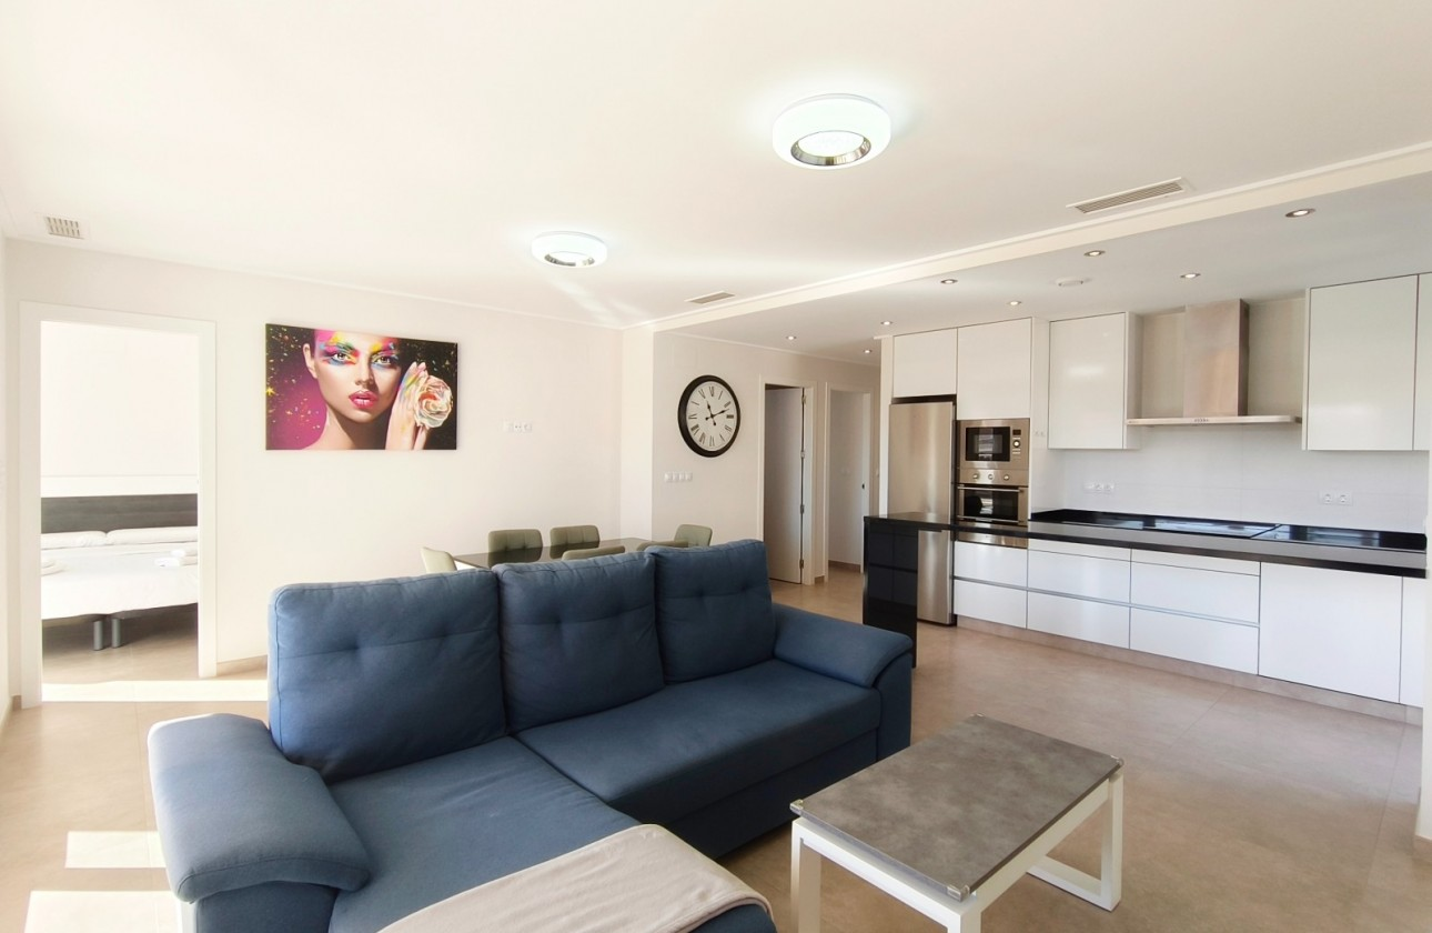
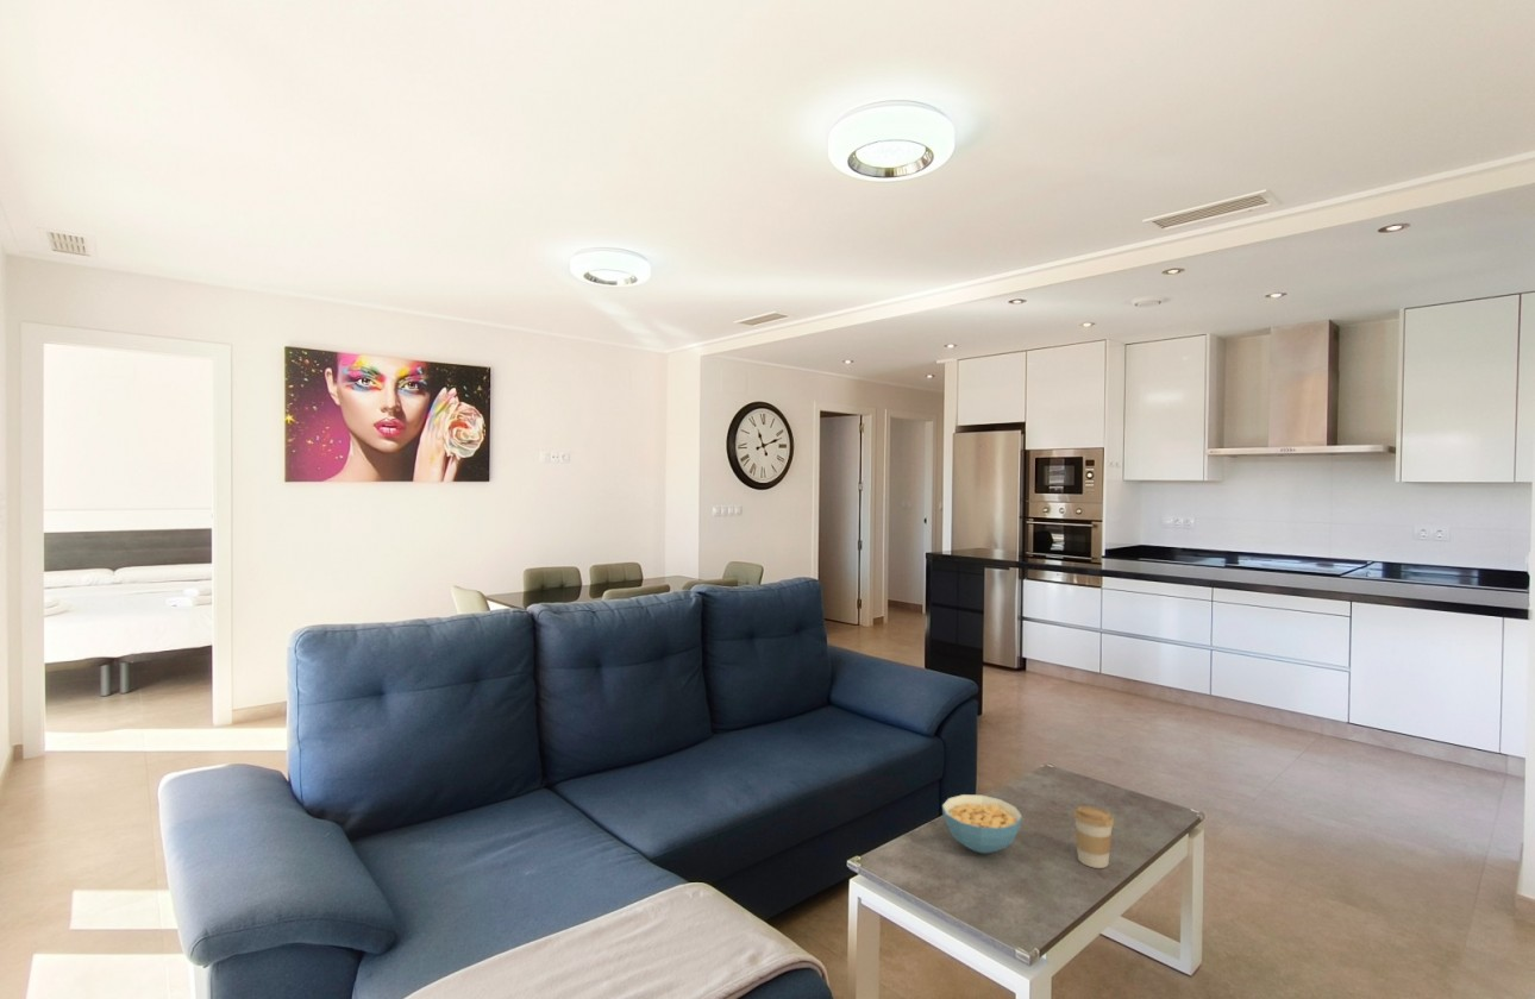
+ cereal bowl (980, 829)
+ coffee cup (1092, 835)
